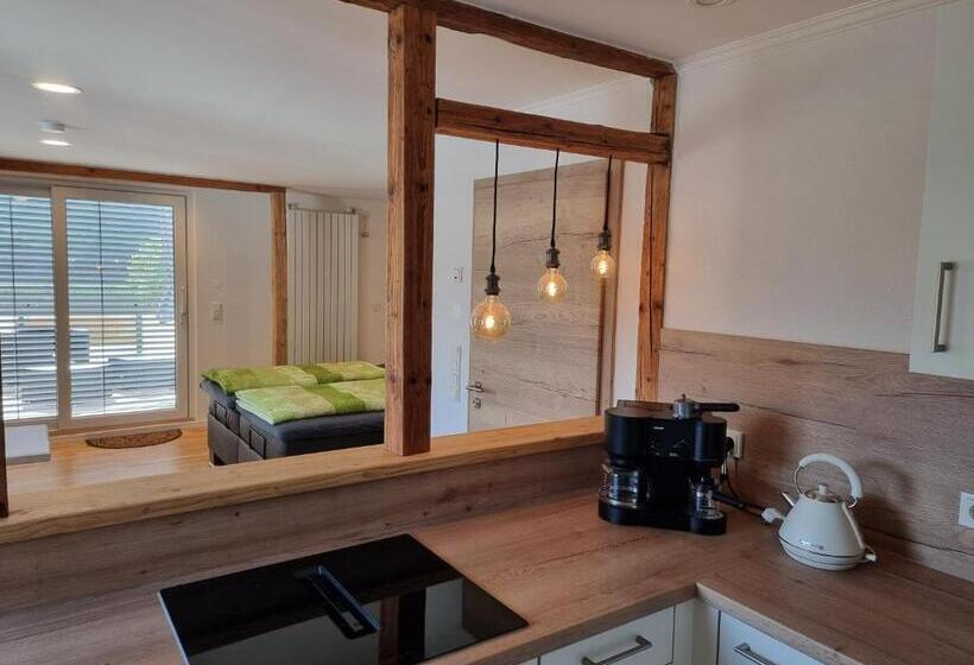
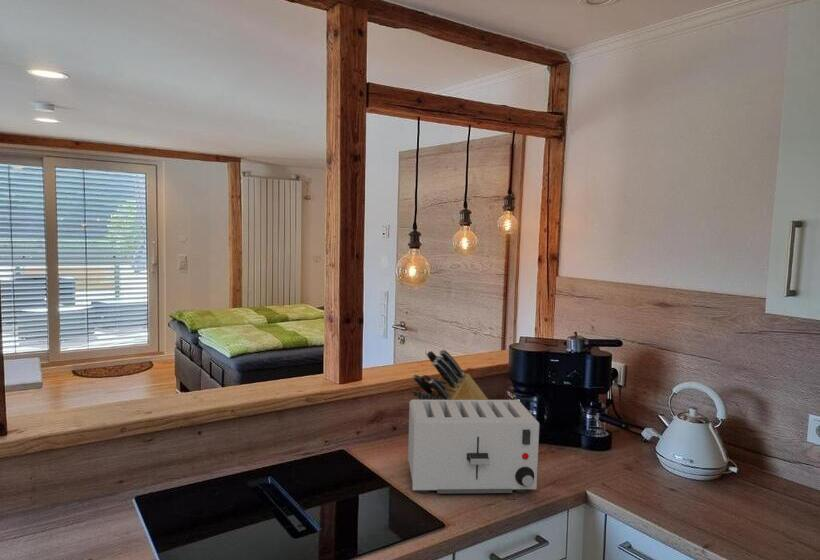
+ knife block (458, 389)
+ toaster (470, 446)
